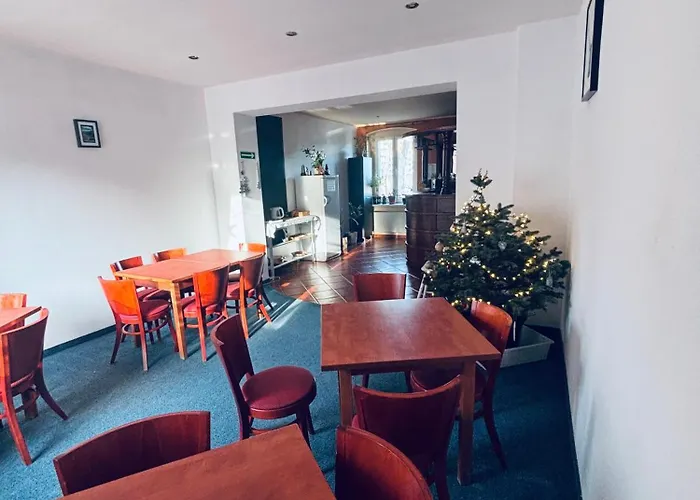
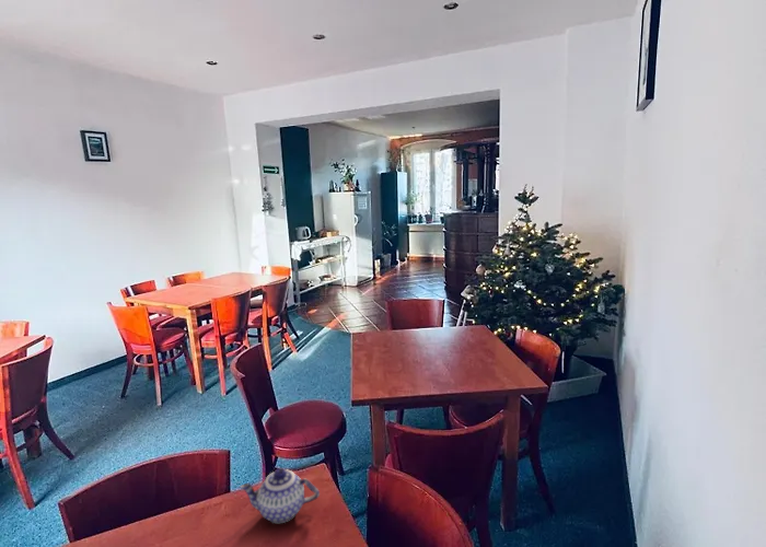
+ teapot (279, 491)
